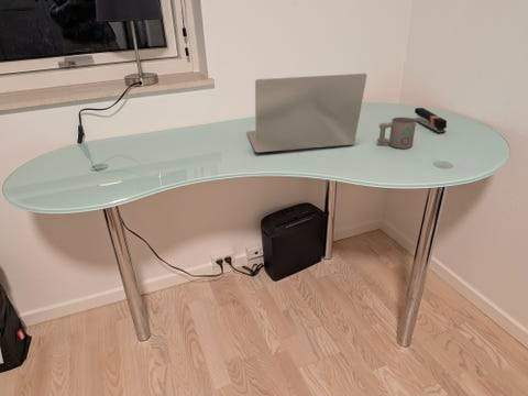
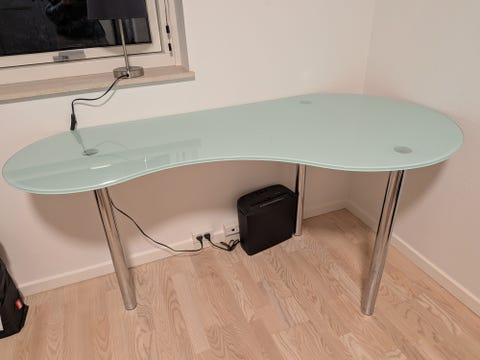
- stapler (429, 119)
- mug (396, 132)
- laptop (299, 107)
